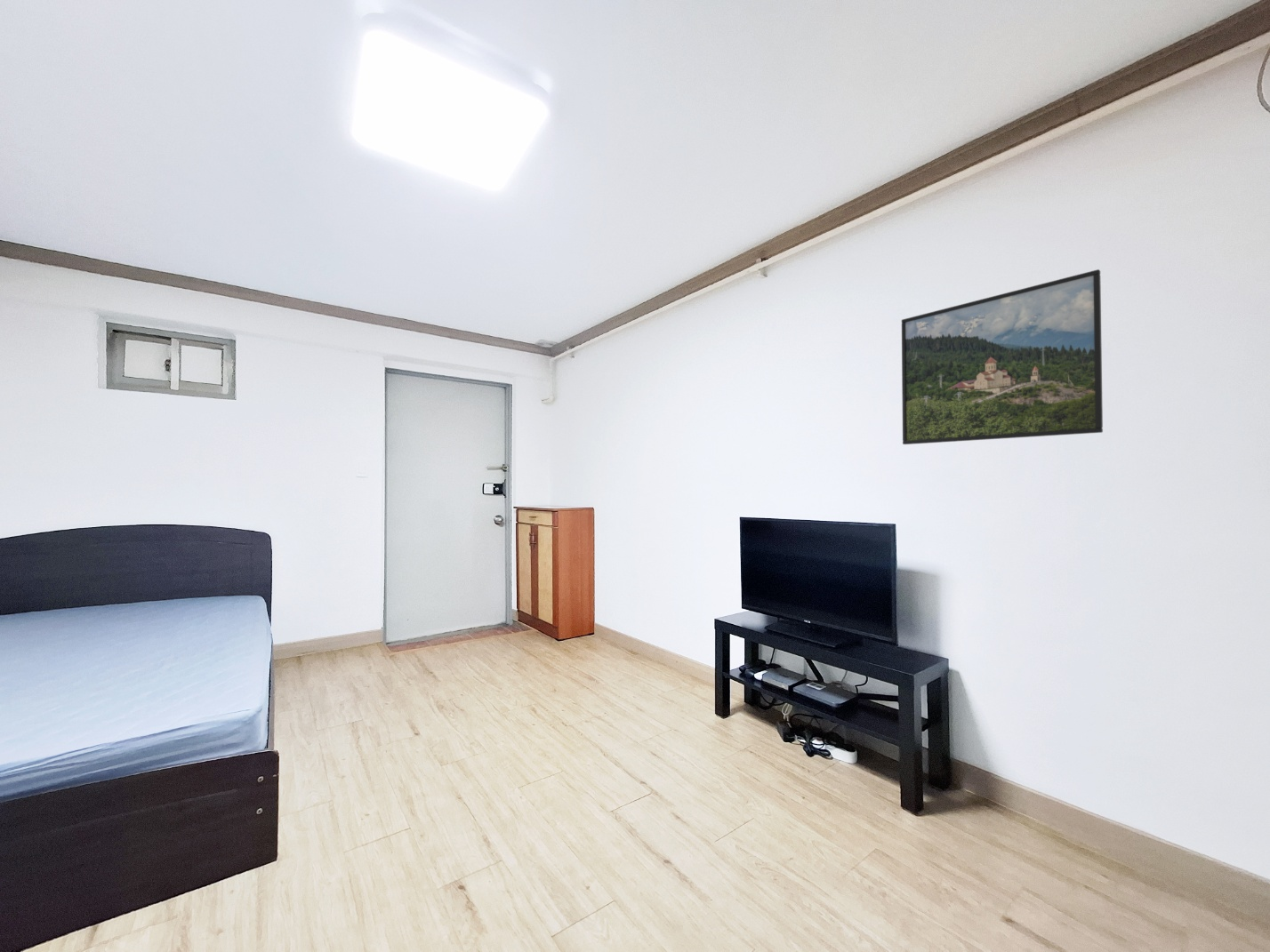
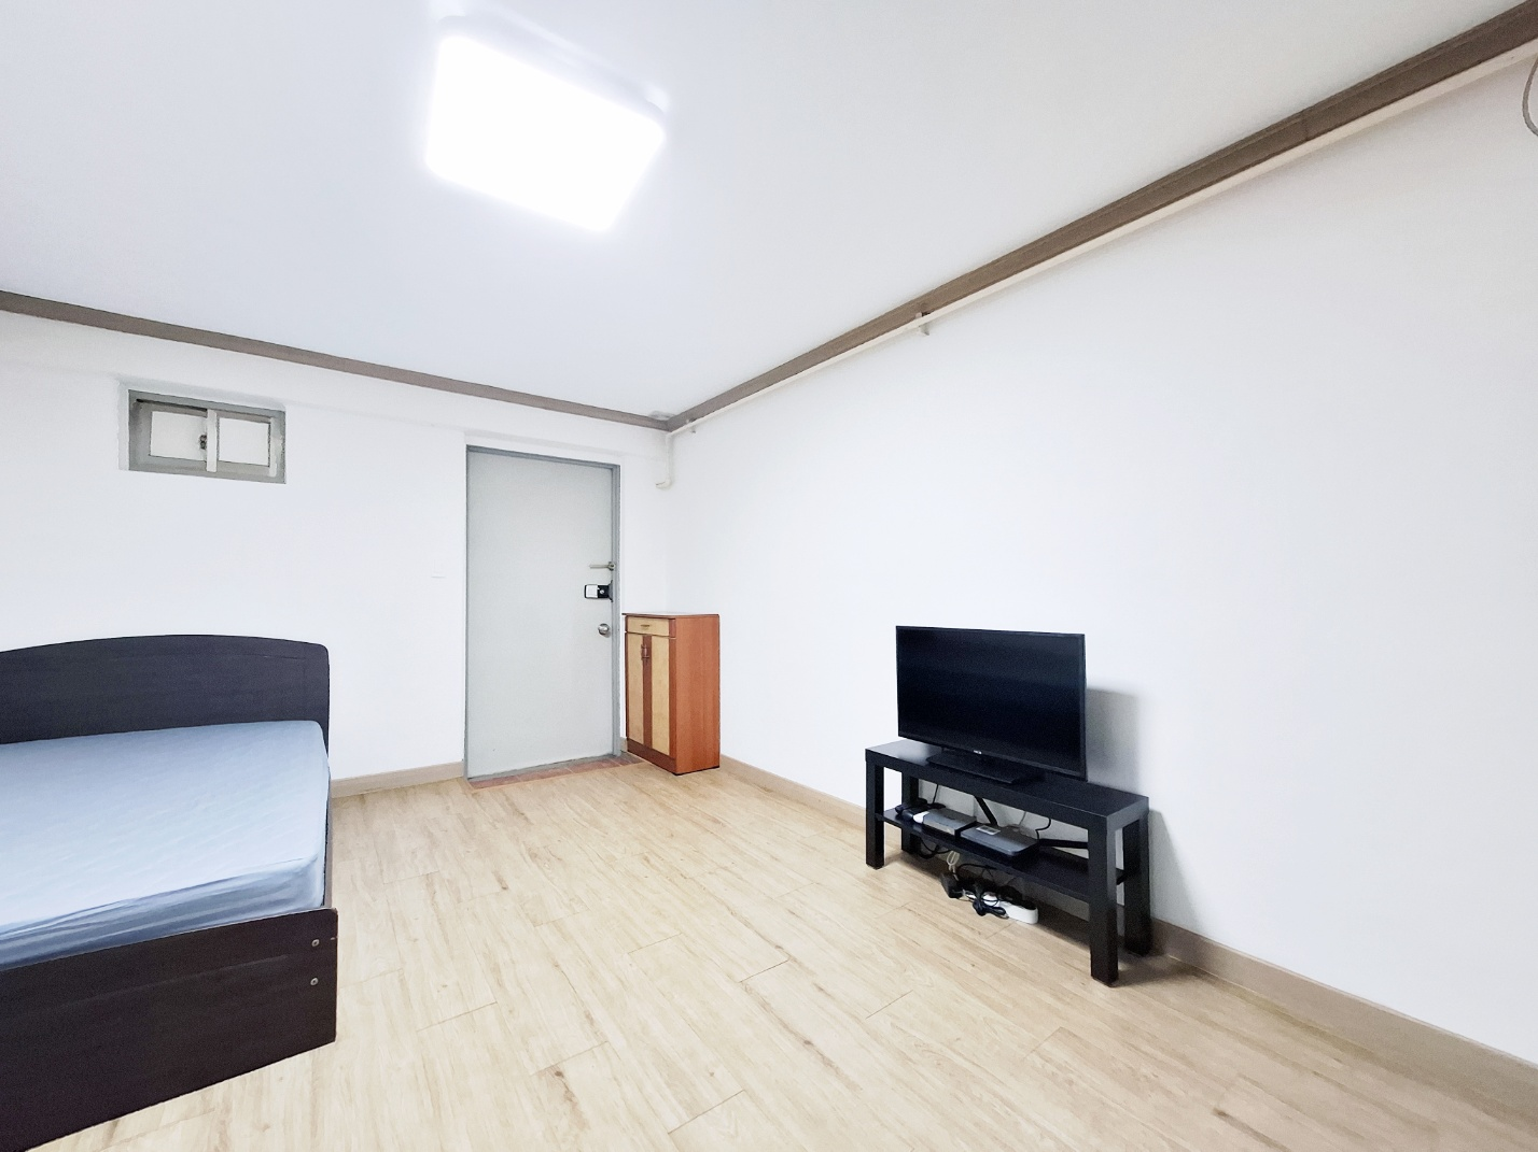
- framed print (988, 368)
